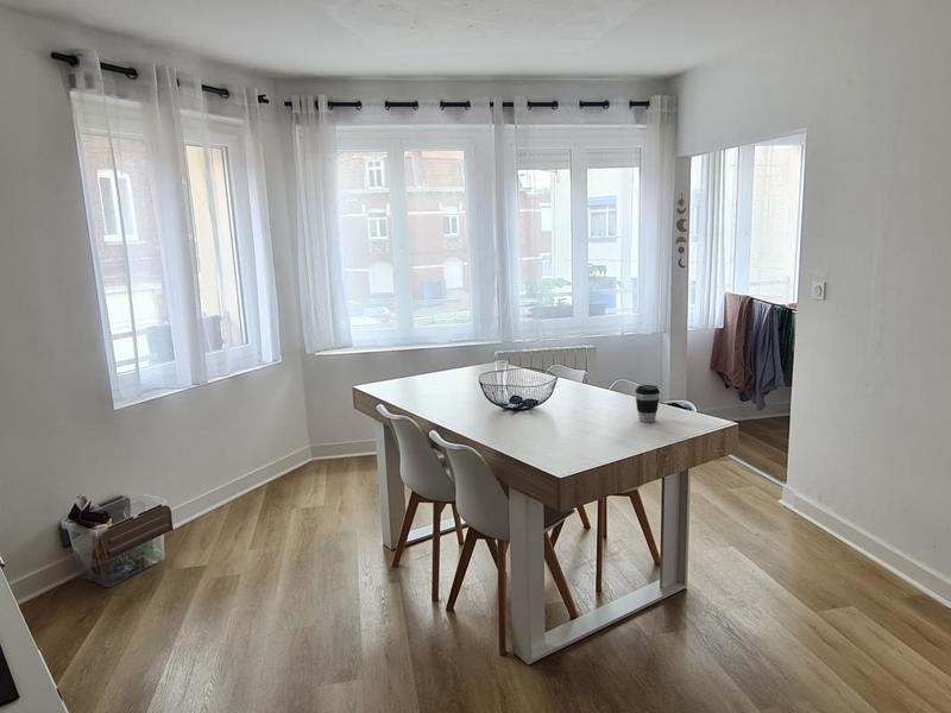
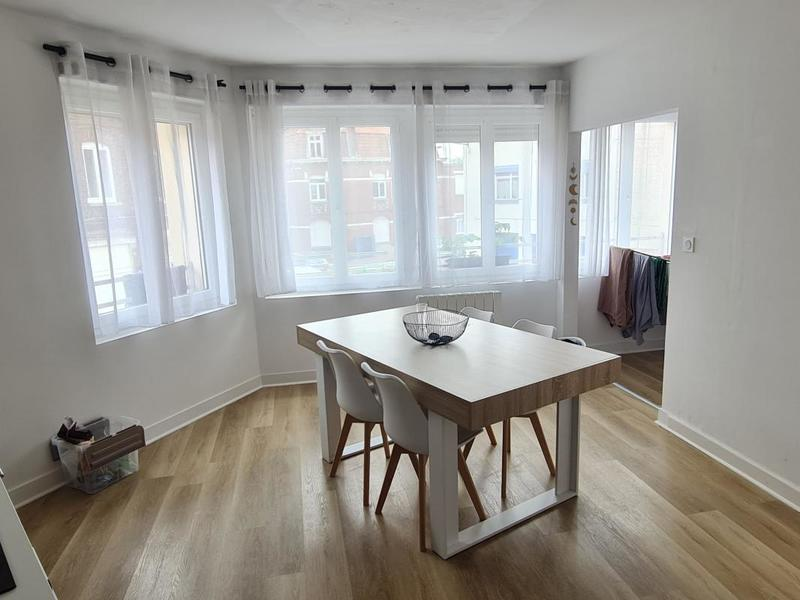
- coffee cup (647, 403)
